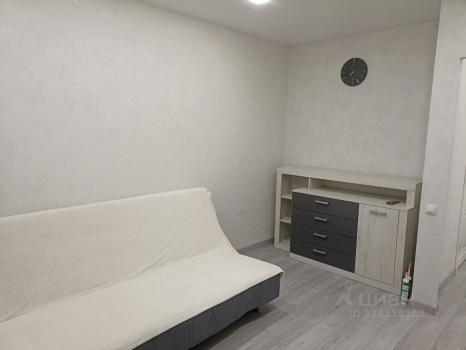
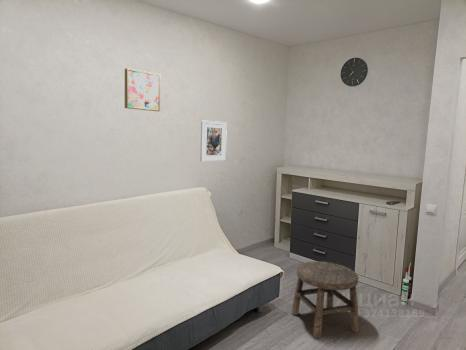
+ wall art (142, 90)
+ stool (323, 296)
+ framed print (213, 141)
